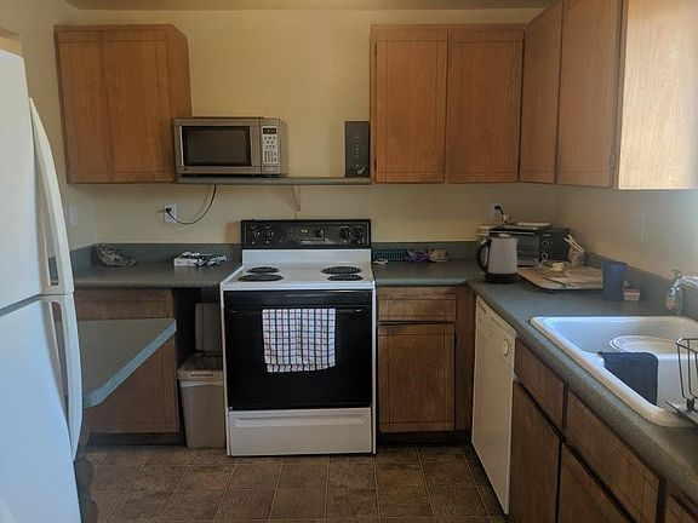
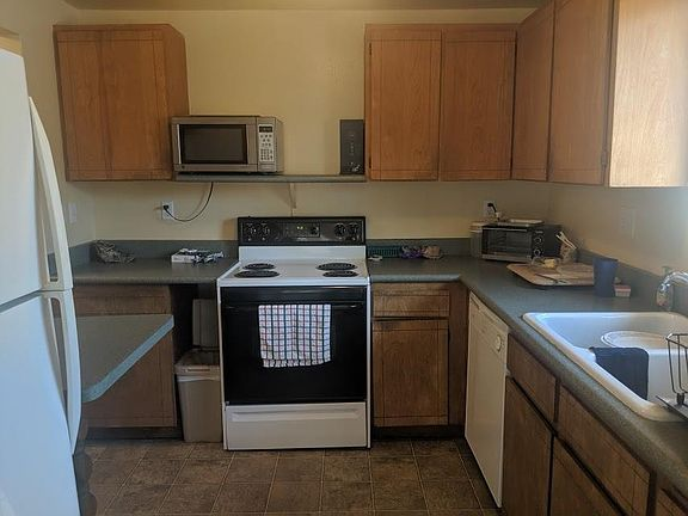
- kettle (497, 257)
